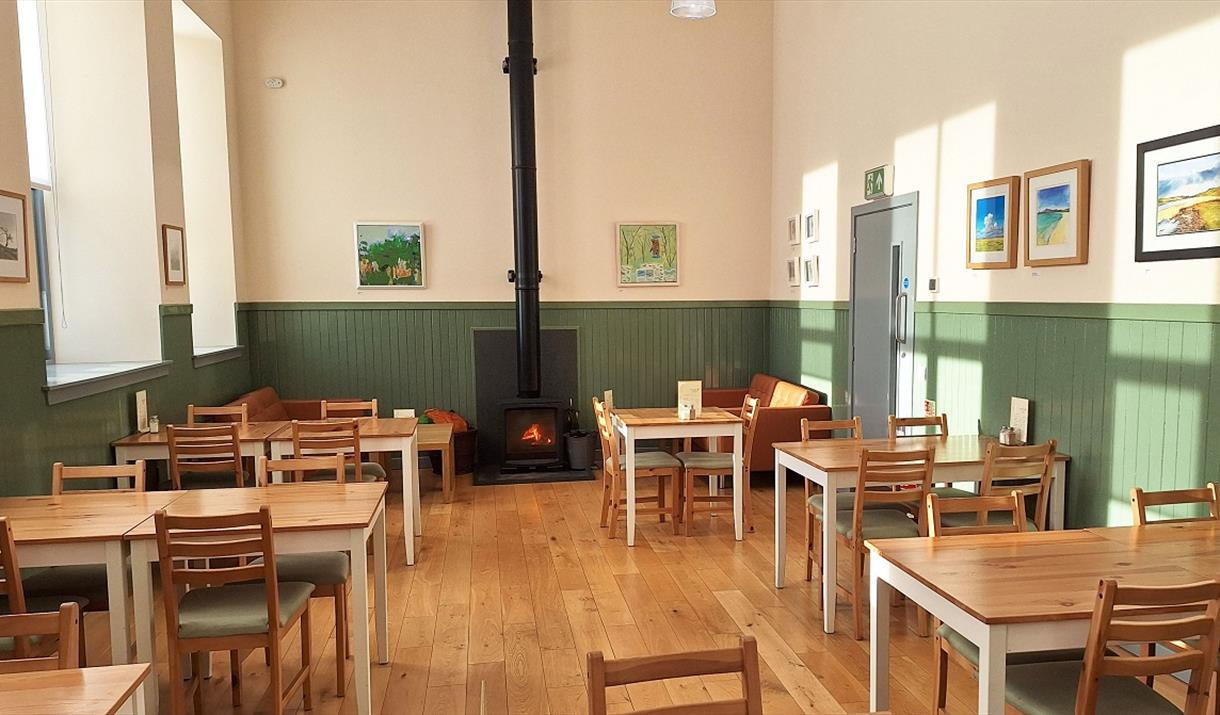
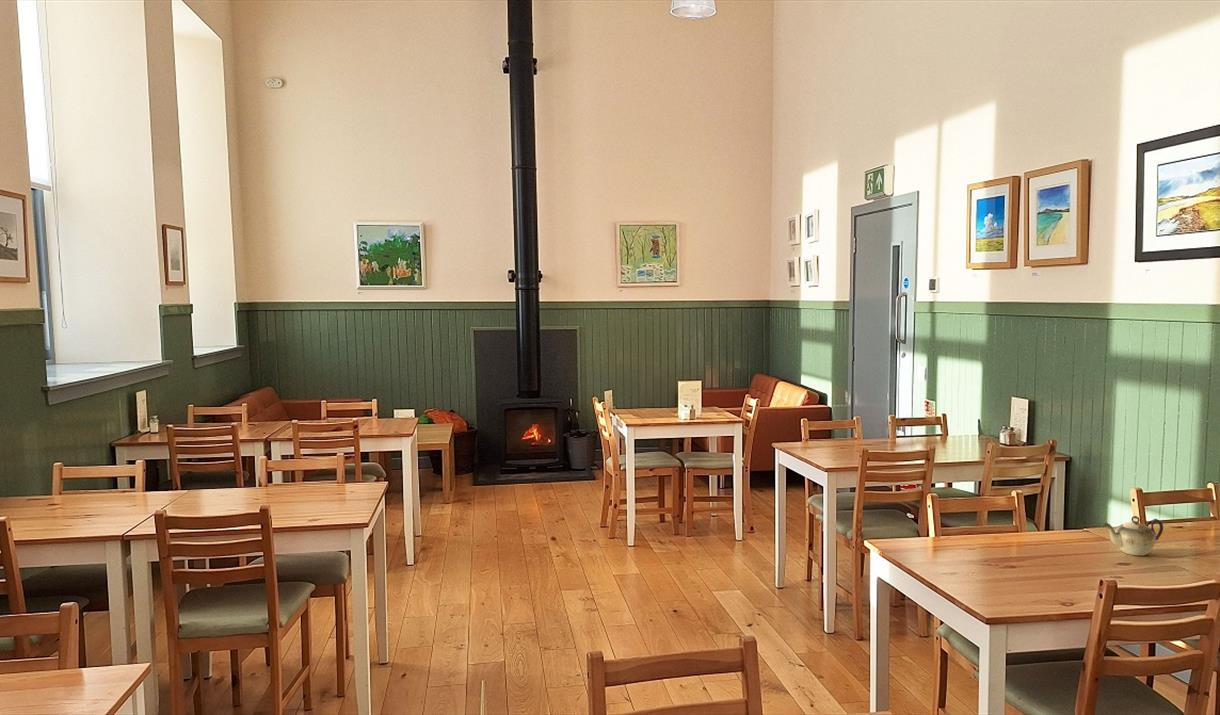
+ teapot (1132, 534)
